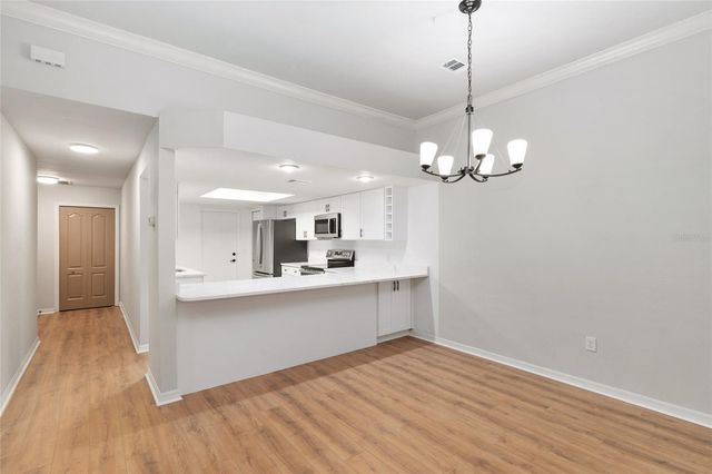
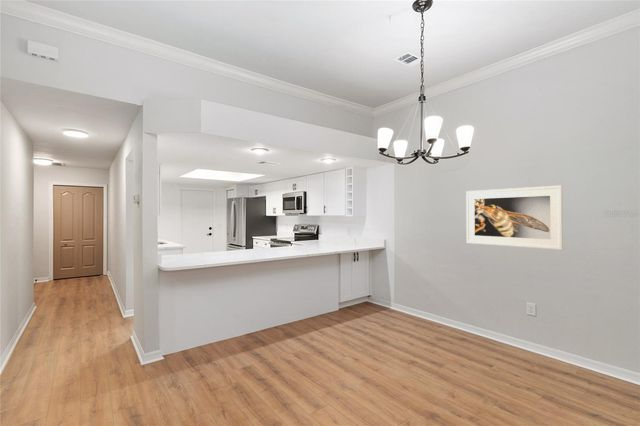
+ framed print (509, 217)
